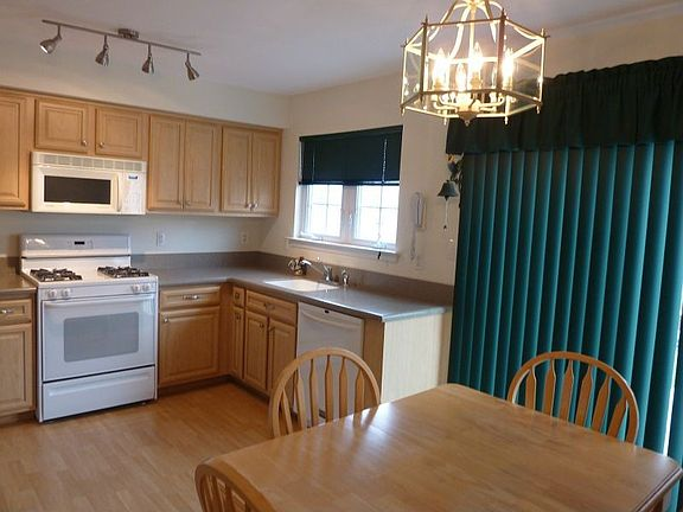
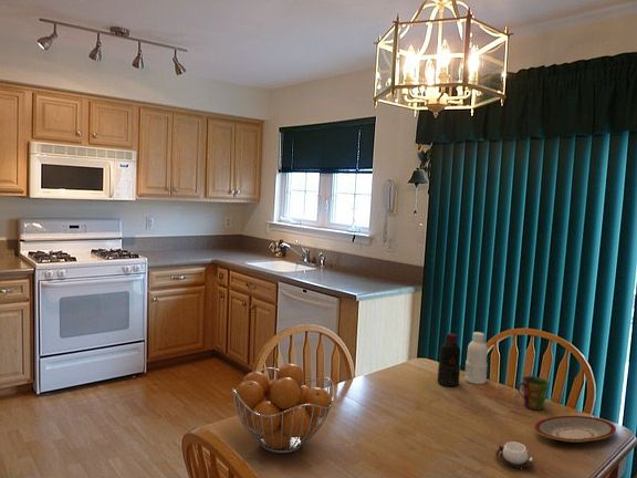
+ cup (515, 454)
+ cup (531, 393)
+ bottle (467, 357)
+ plate (574, 430)
+ fruit basket (283, 406)
